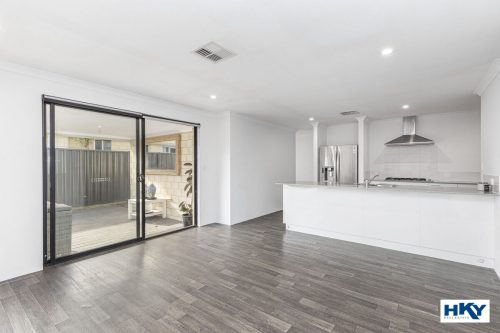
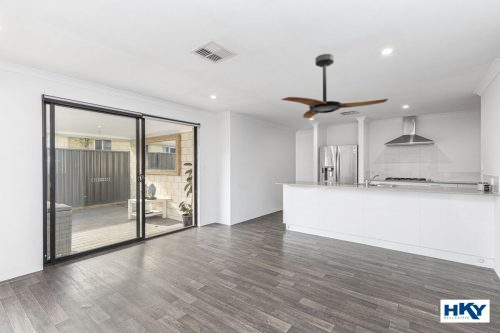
+ ceiling fan (326, 85)
